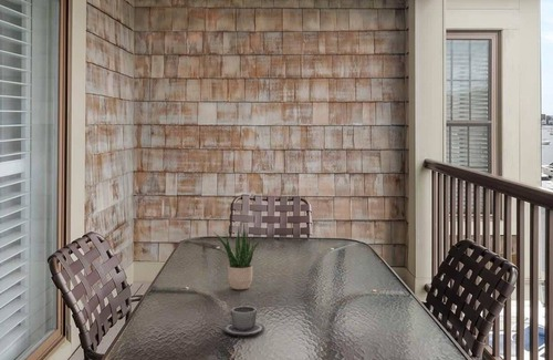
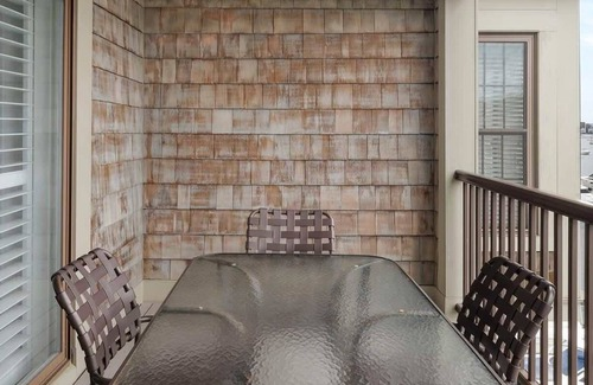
- potted plant (239, 254)
- cup (243, 319)
